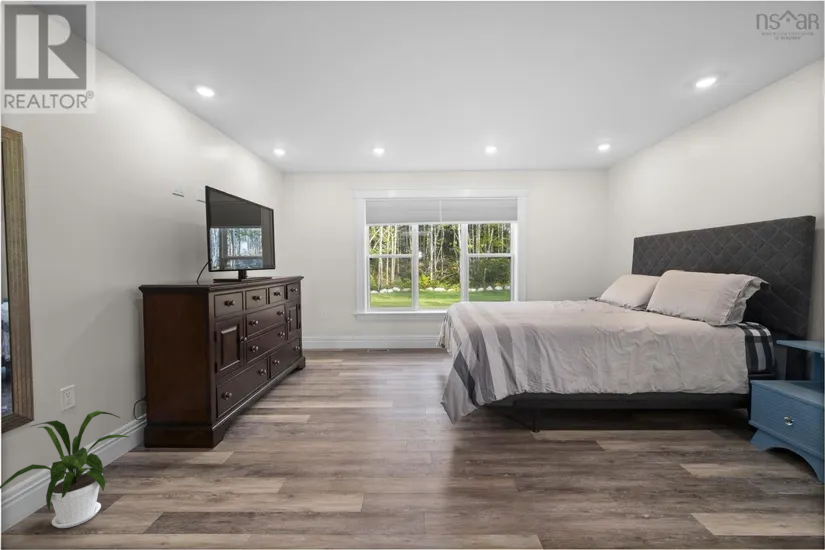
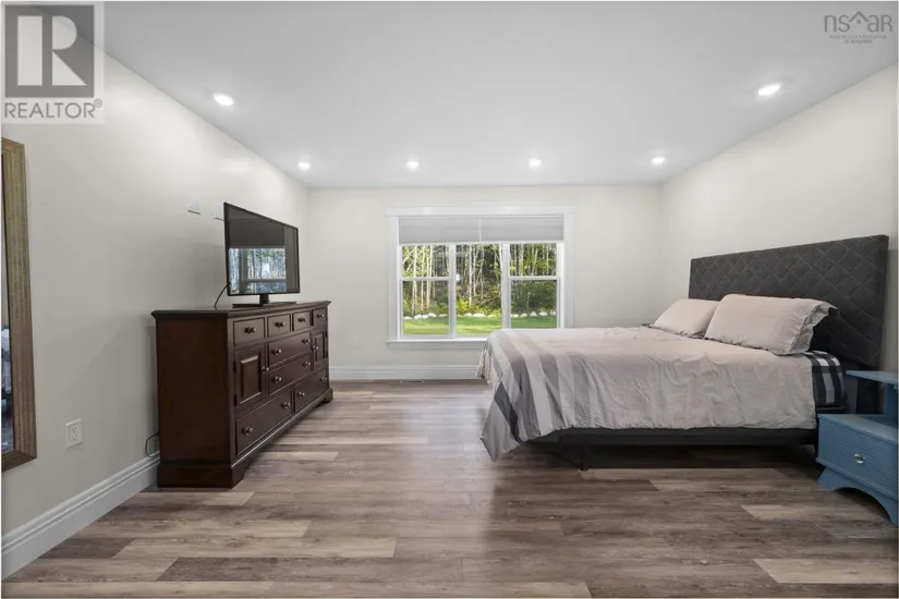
- house plant (73, 465)
